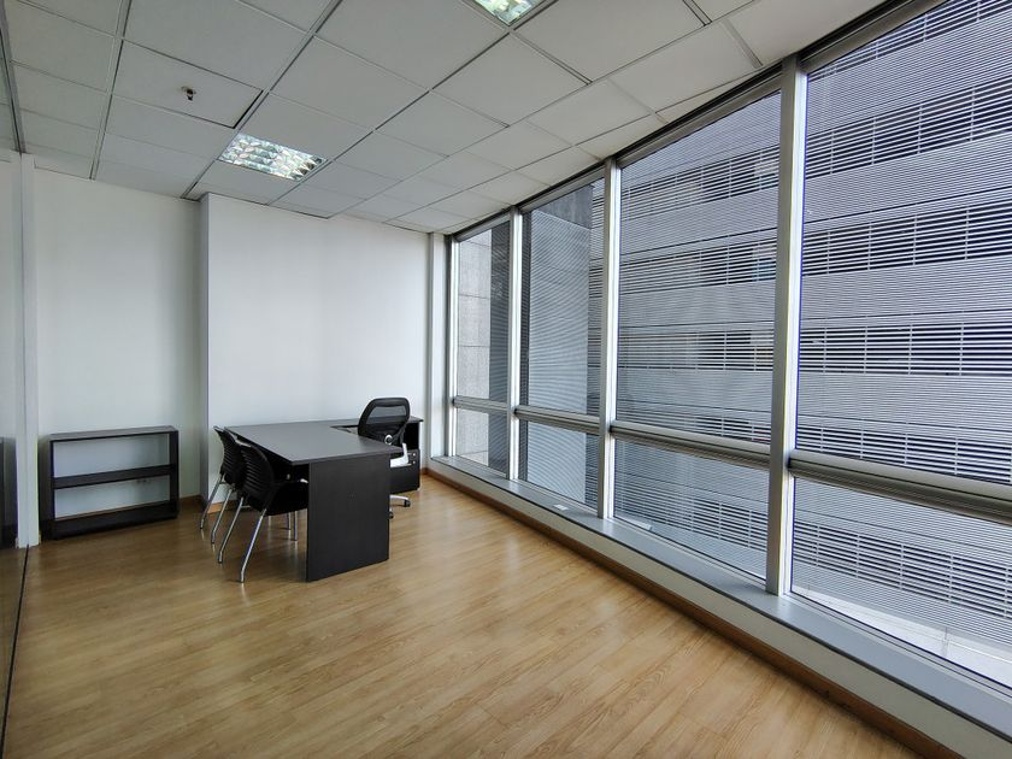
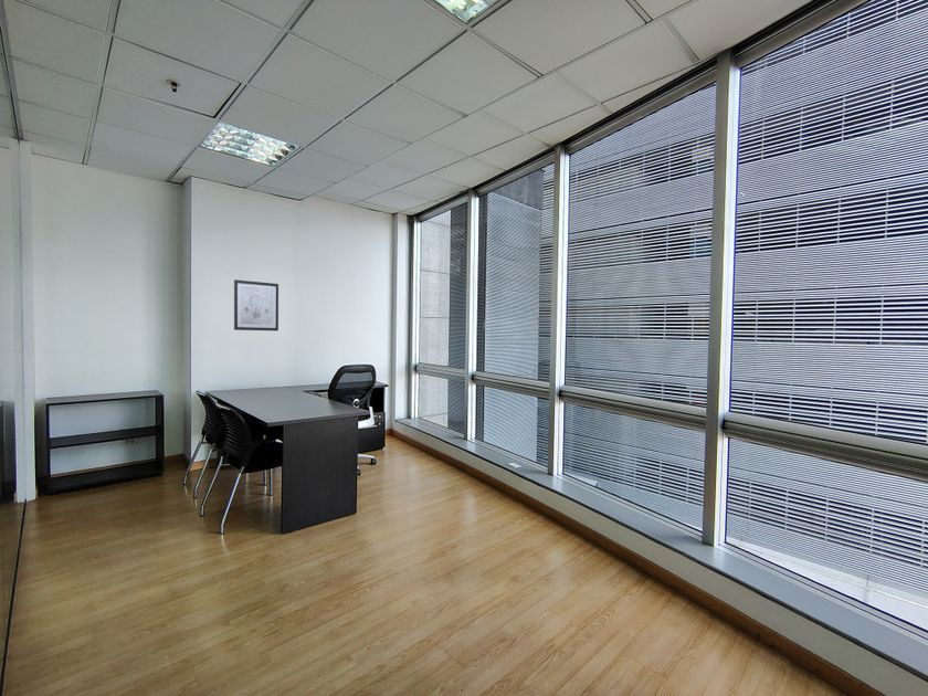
+ wall art (256, 306)
